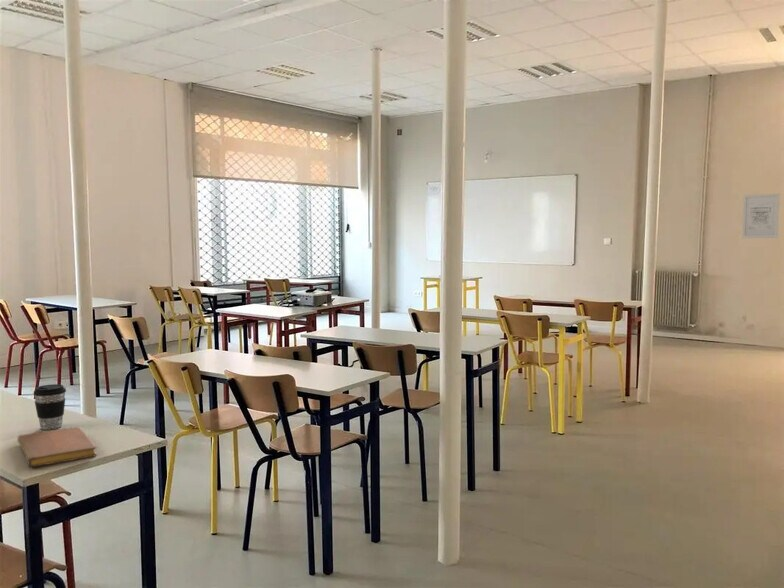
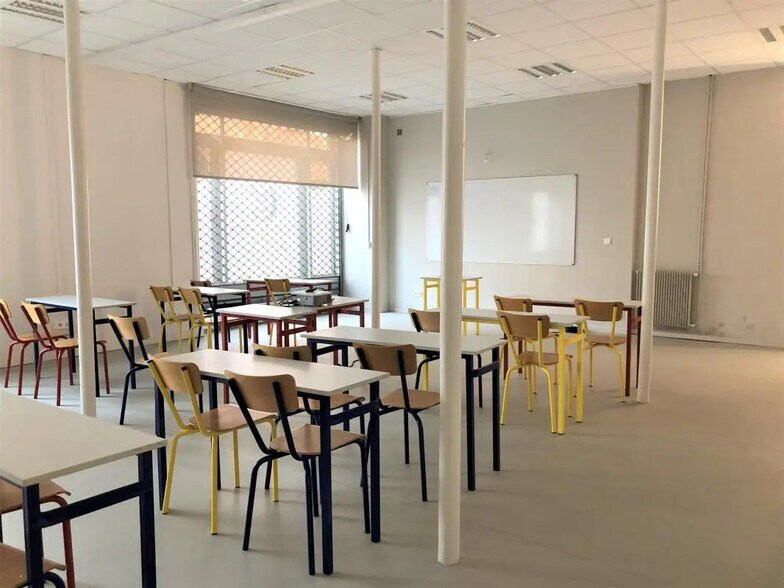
- coffee cup (50, 406)
- wall art (760, 216)
- notebook (56, 445)
